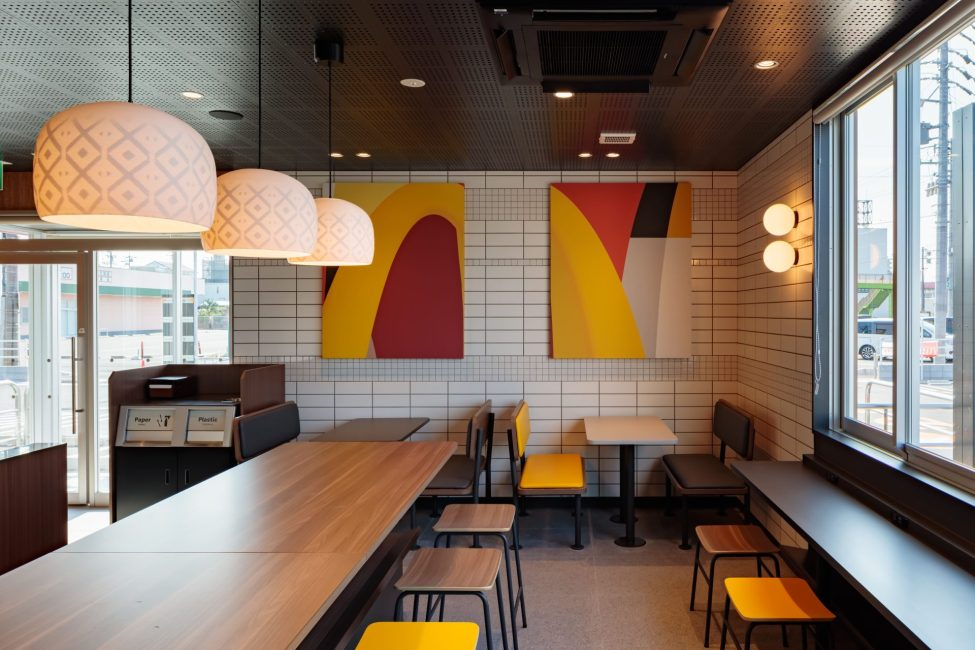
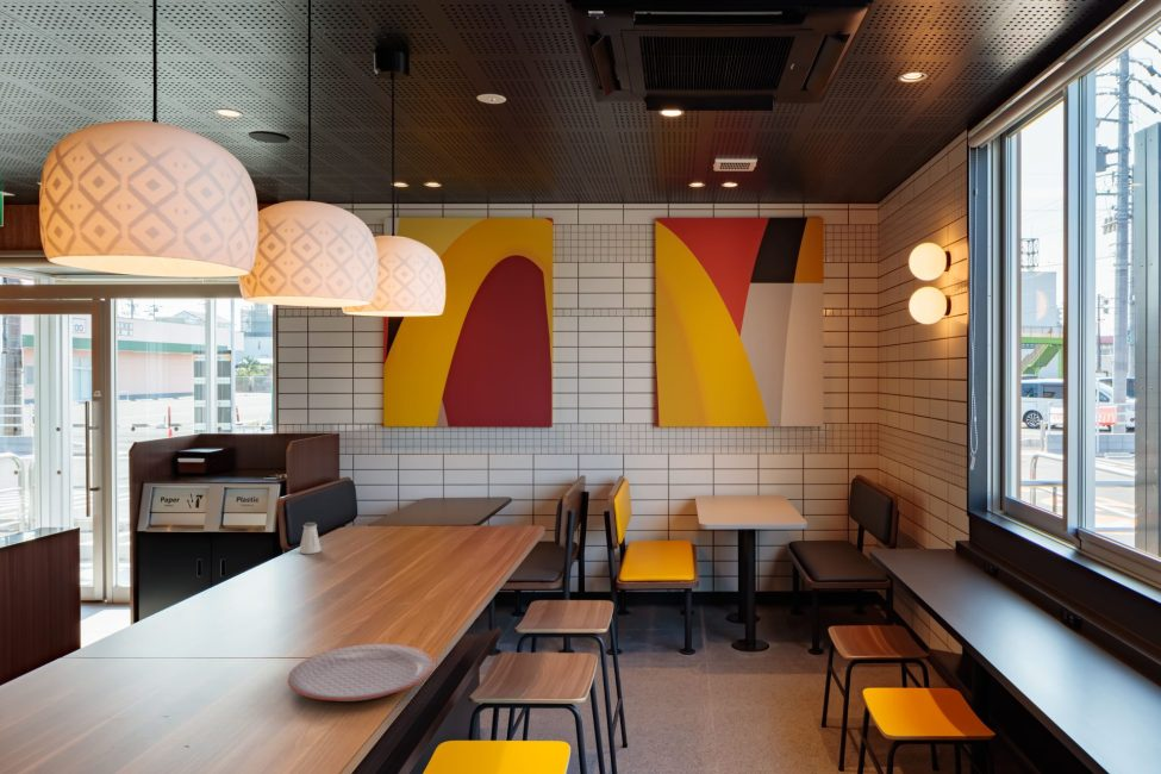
+ saltshaker (310, 537)
+ plate (362, 674)
